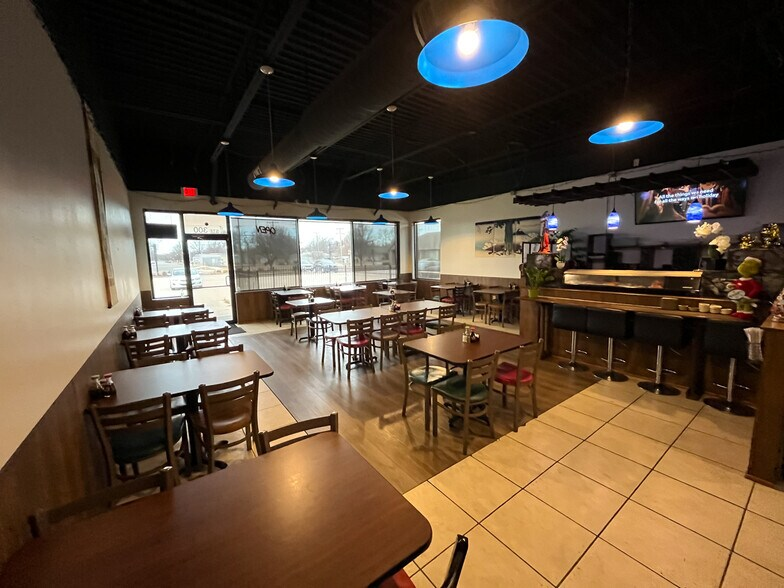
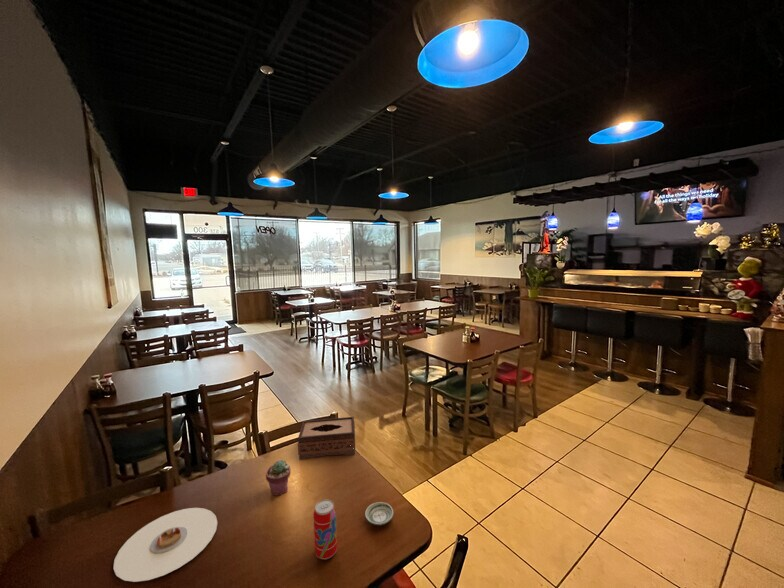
+ saucer (379, 515)
+ tissue box (328, 436)
+ plate (169, 536)
+ potted succulent (278, 476)
+ beverage can (325, 529)
